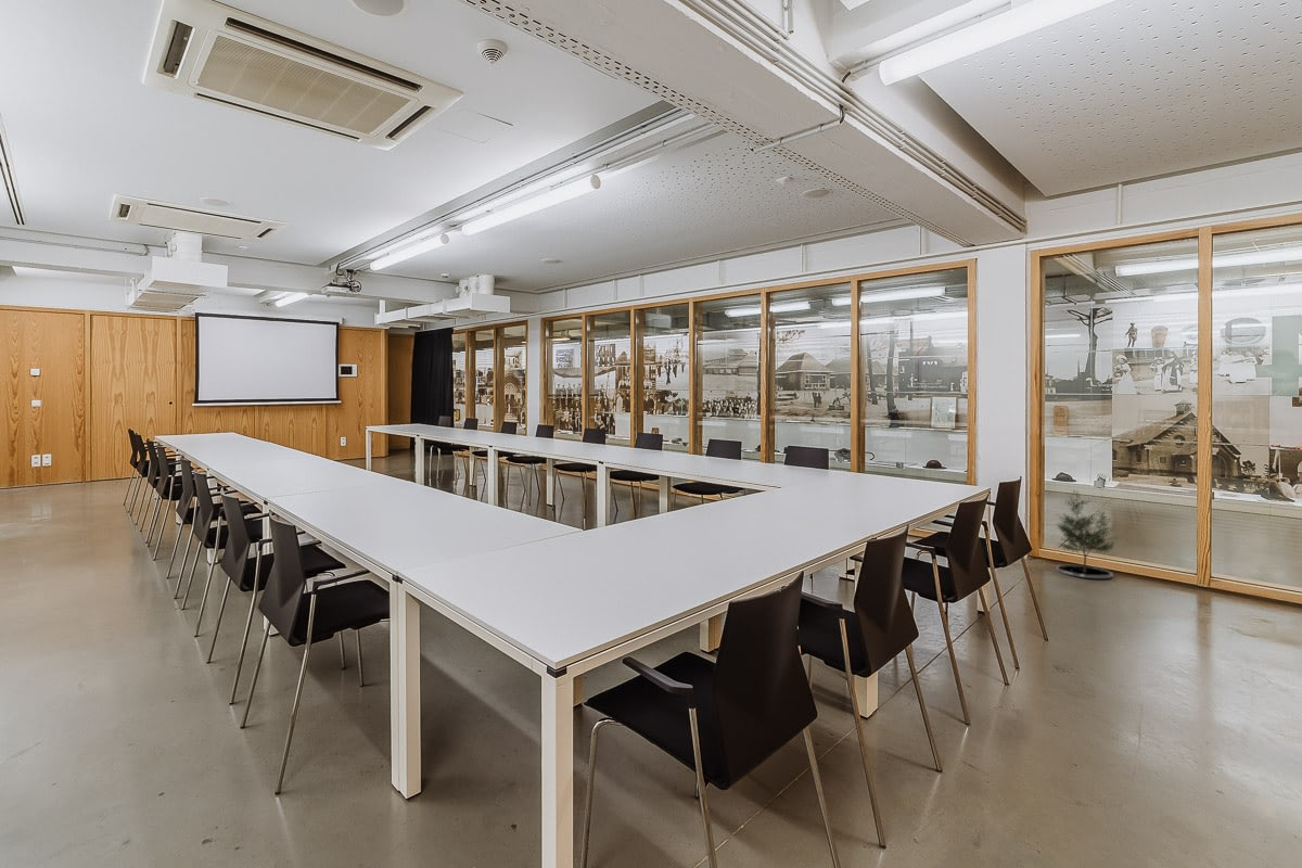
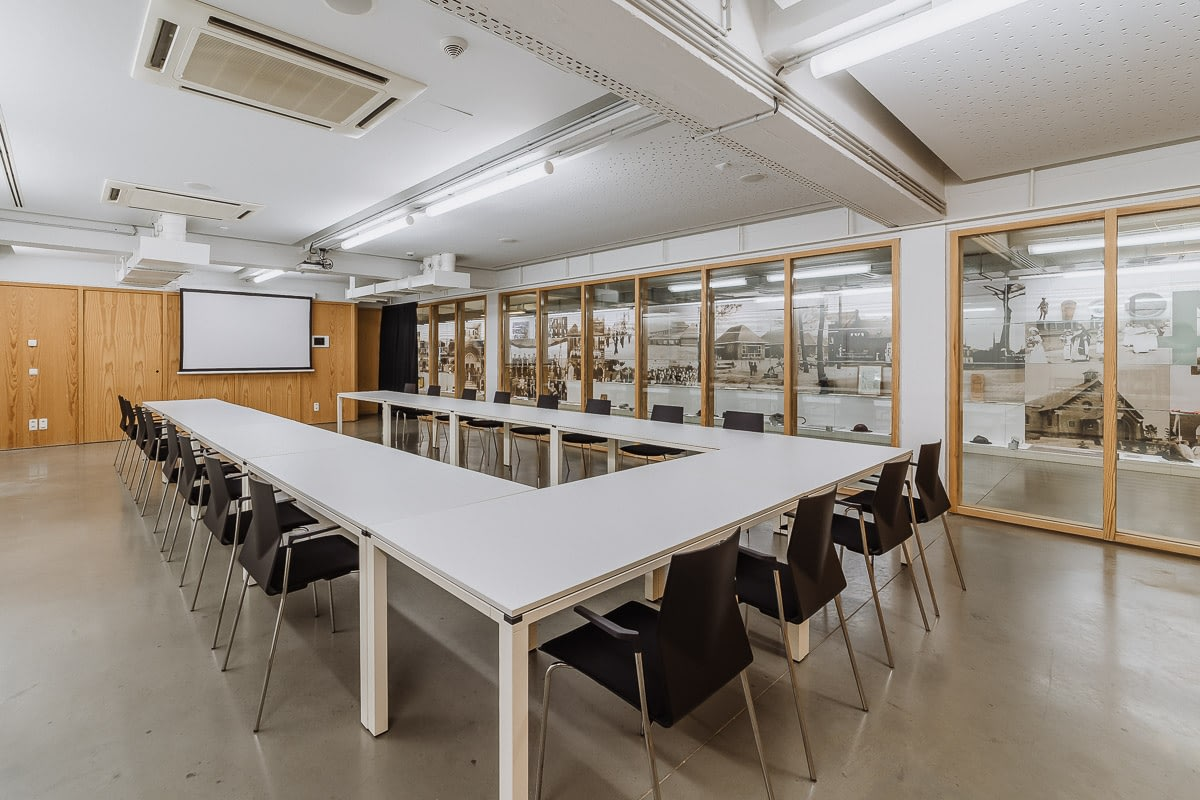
- potted tree (1084, 532)
